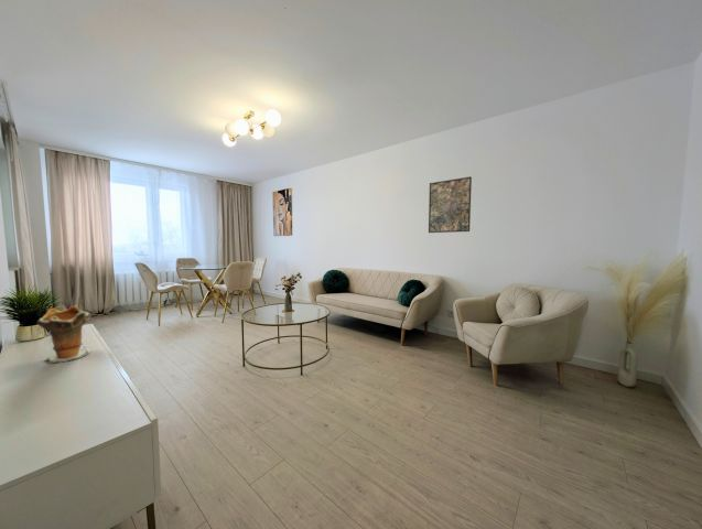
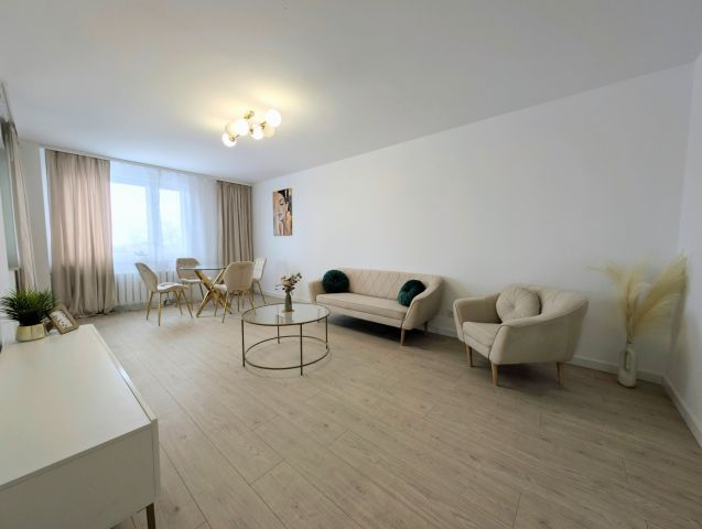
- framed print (449, 206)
- decorative vase (66, 332)
